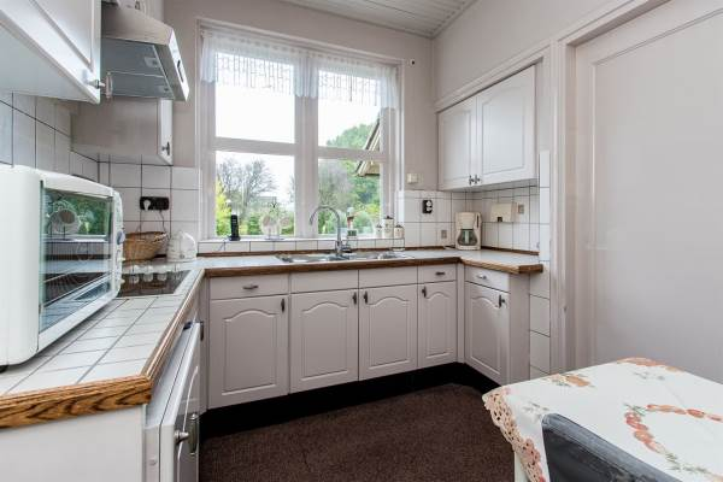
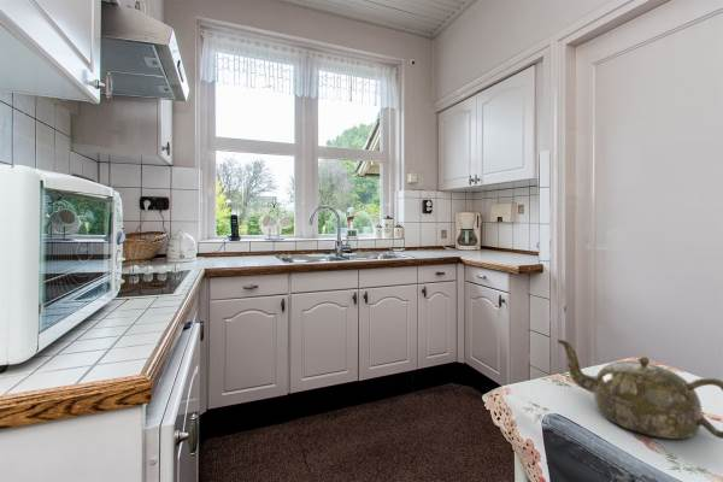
+ teapot (634, 384)
